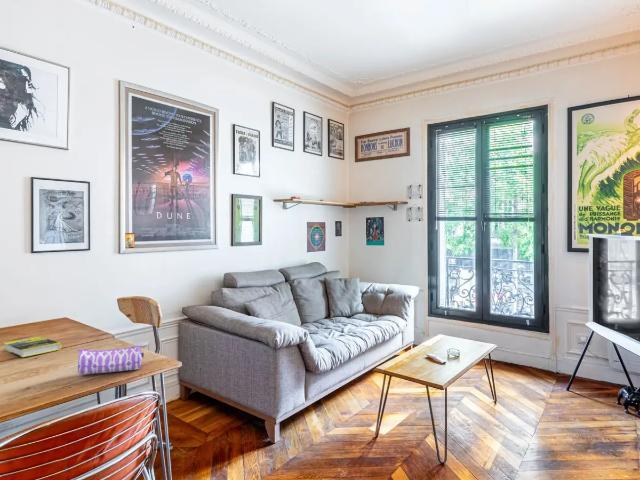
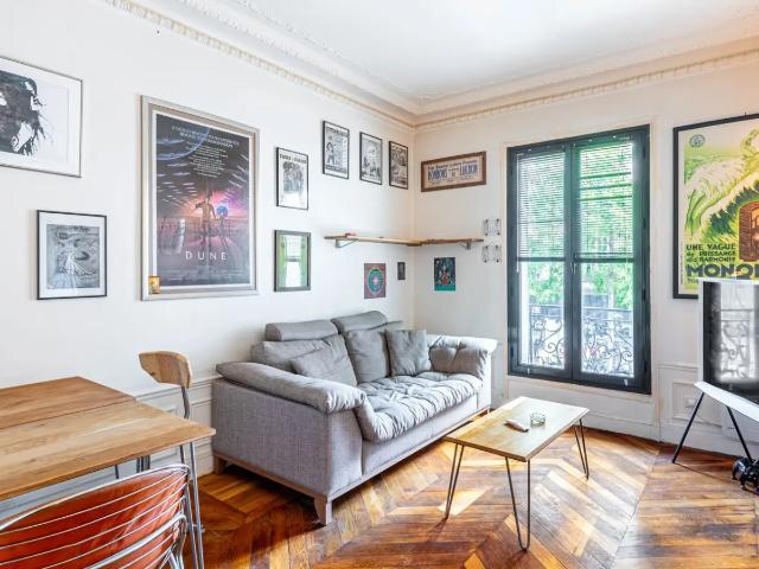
- pencil case (111, 359)
- book (32, 346)
